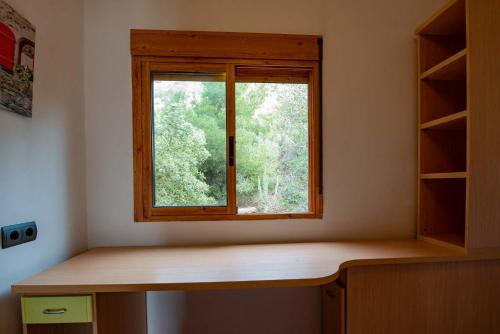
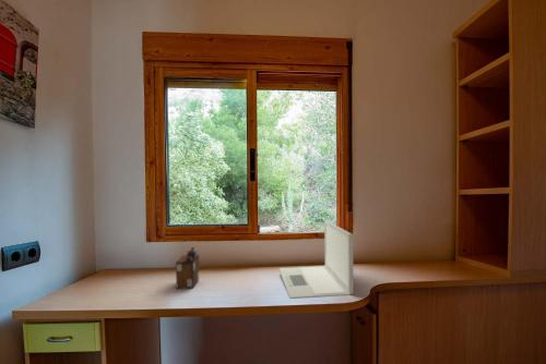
+ laptop (311, 266)
+ desk organizer (188, 266)
